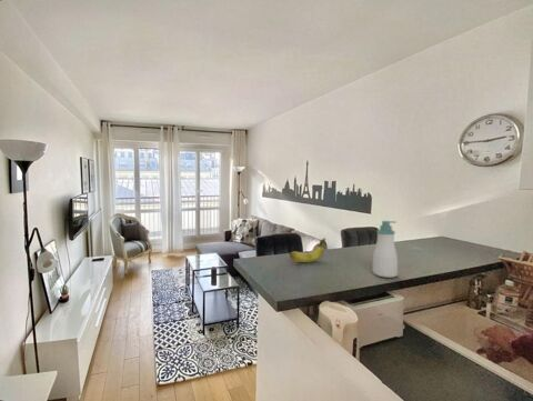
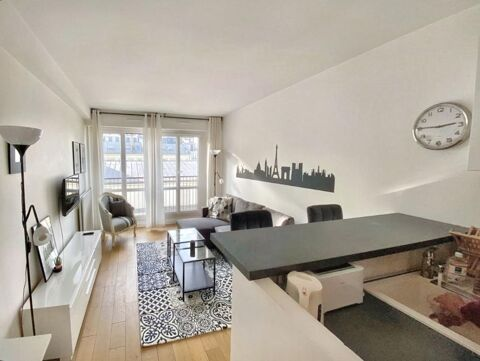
- fruit (310, 252)
- soap bottle (385, 248)
